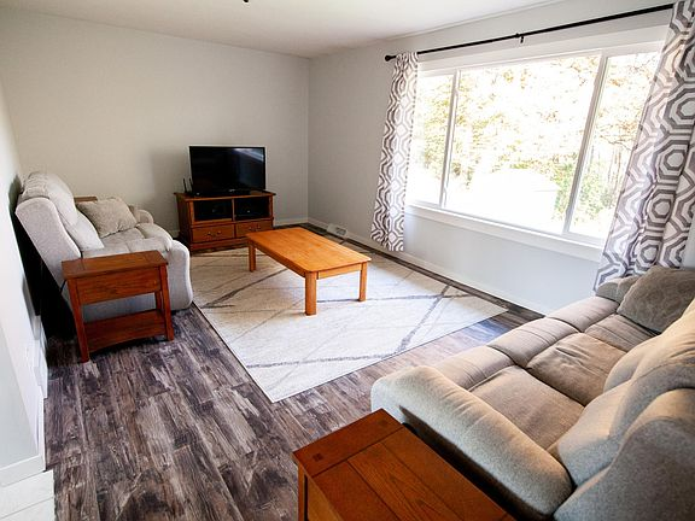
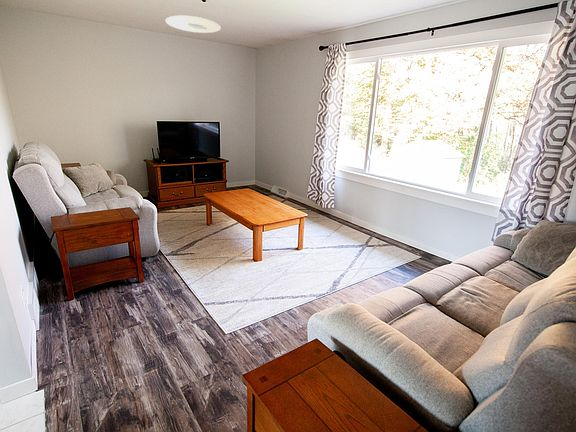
+ ceiling light (193, 22)
